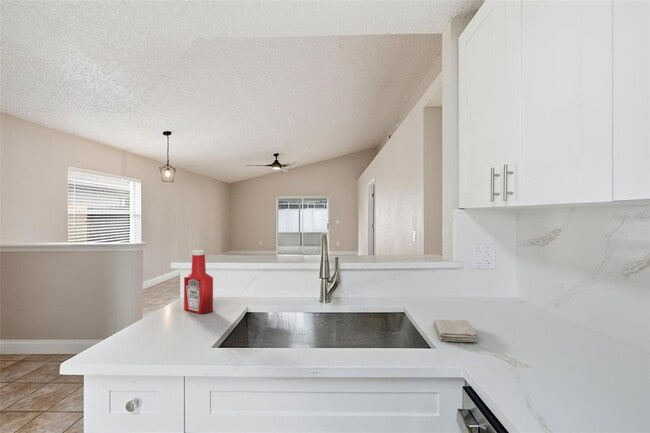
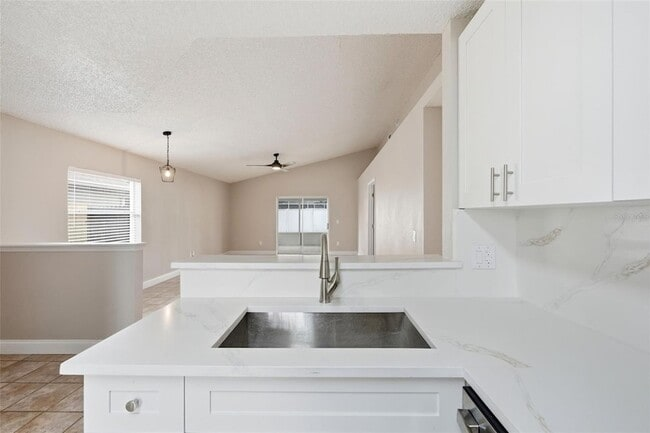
- washcloth (454, 329)
- soap bottle (198, 280)
